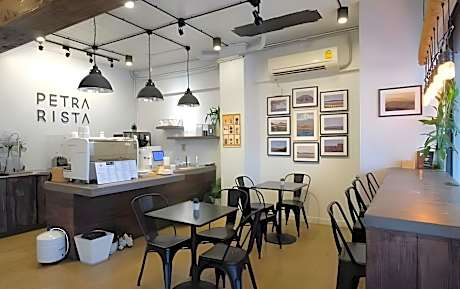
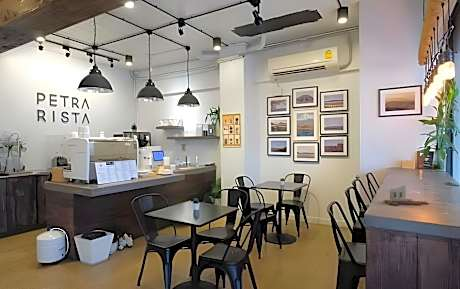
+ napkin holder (405, 194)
